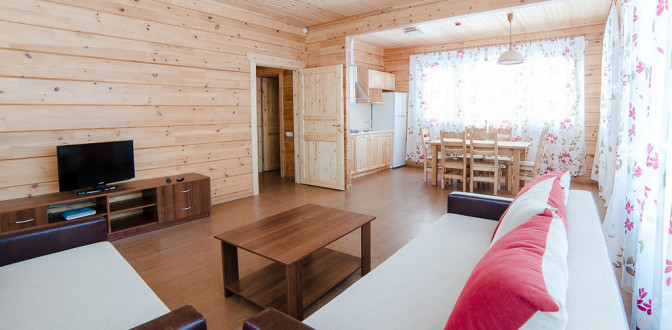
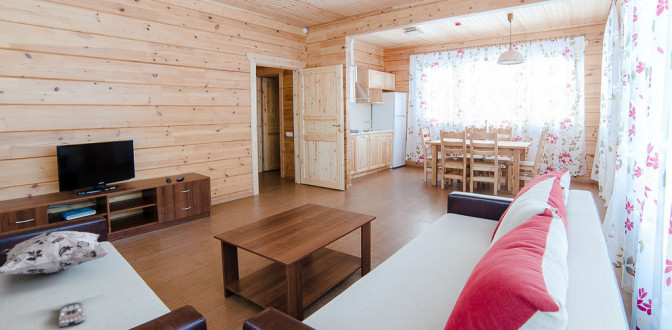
+ decorative pillow (55, 251)
+ remote control (71, 314)
